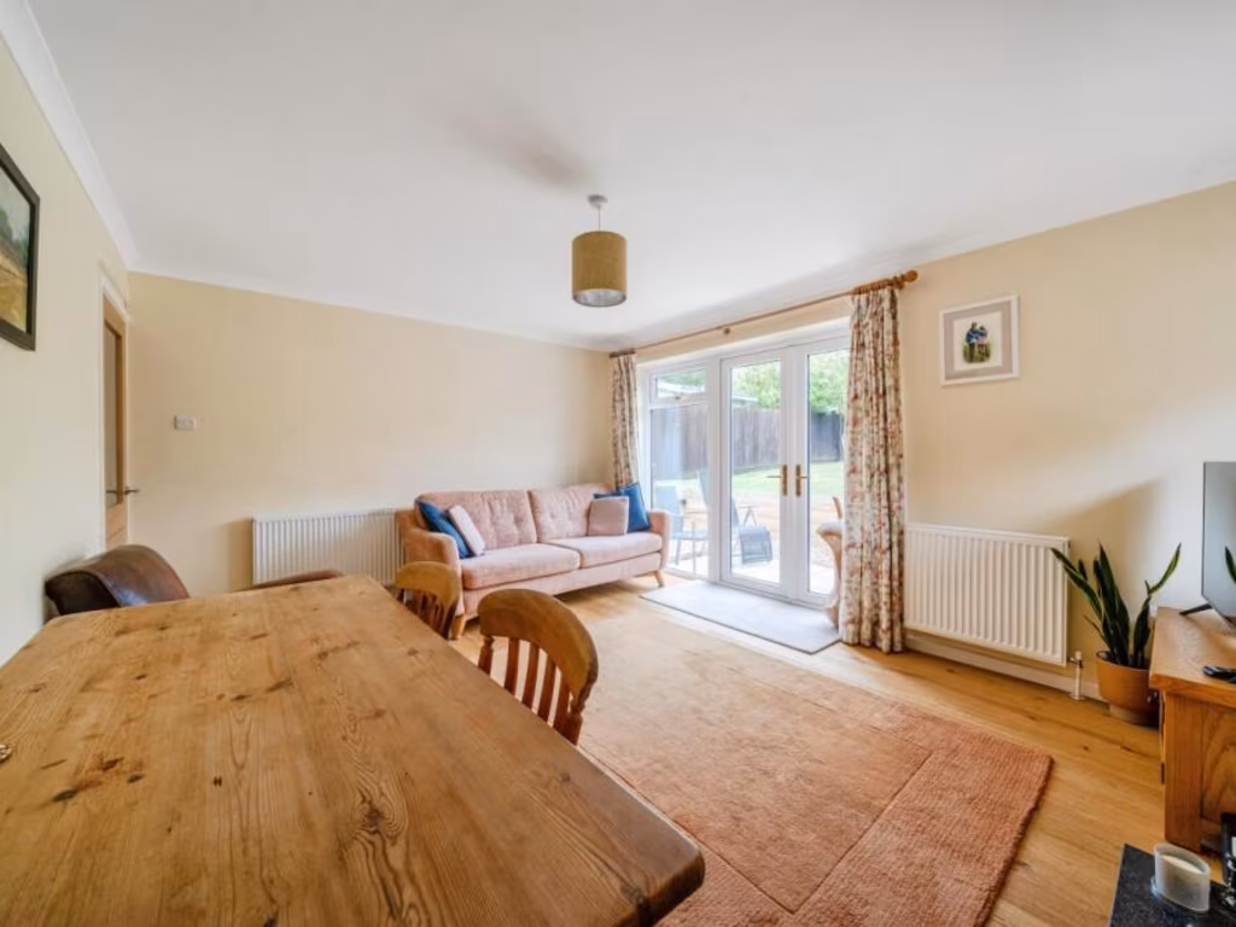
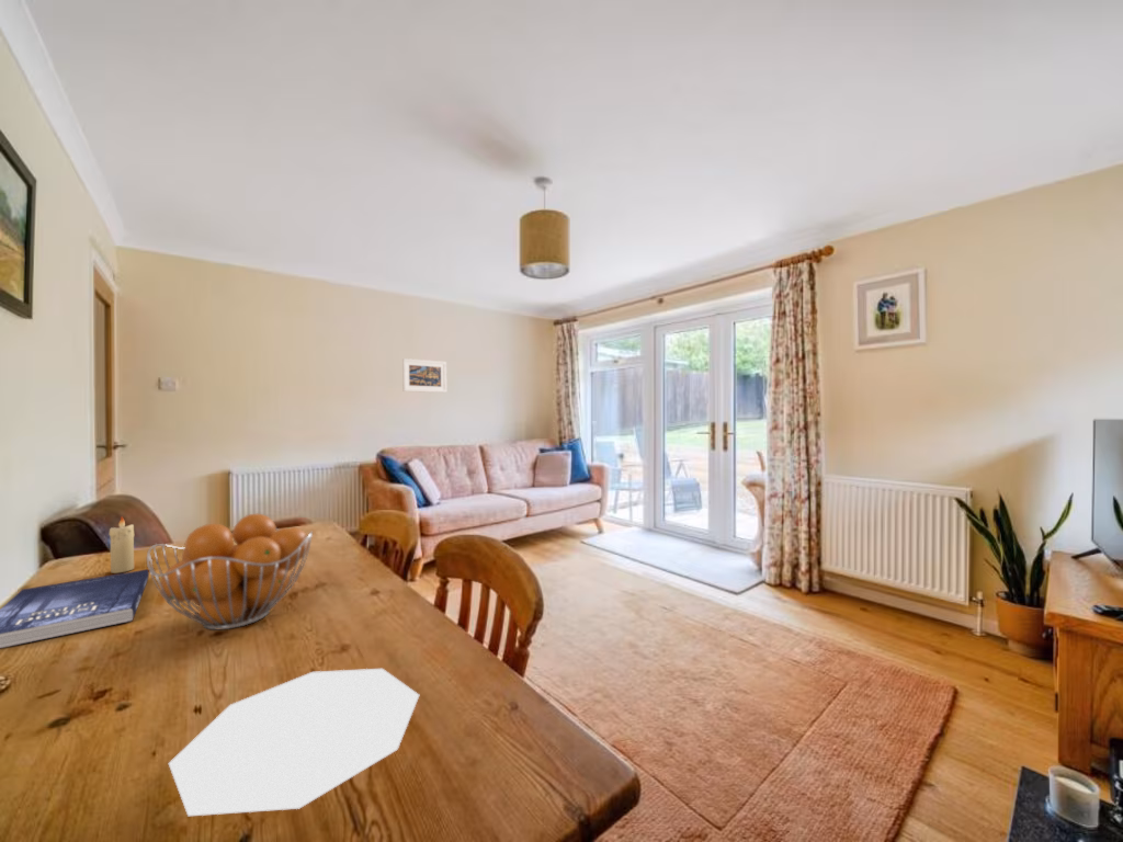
+ plate (307, 721)
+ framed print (424, 376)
+ fruit basket (236, 568)
+ candle (122, 543)
+ book (75, 604)
